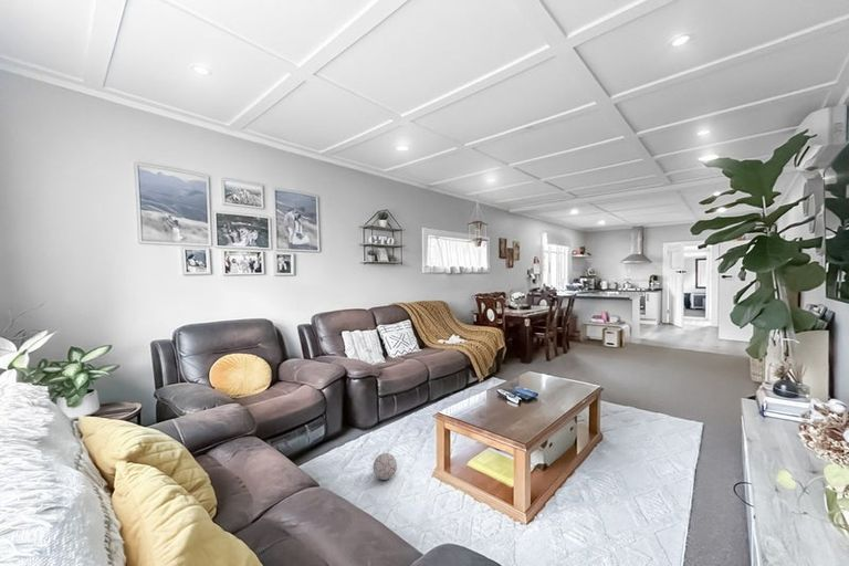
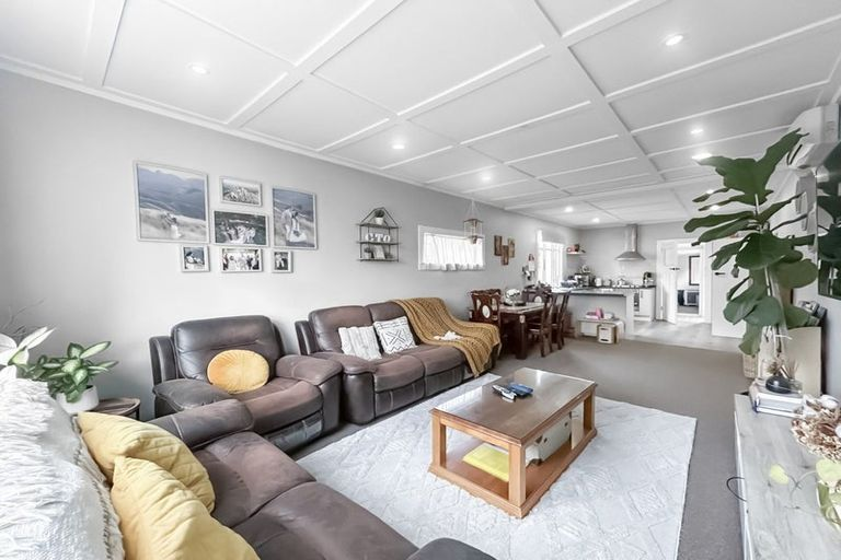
- decorative ball (385, 465)
